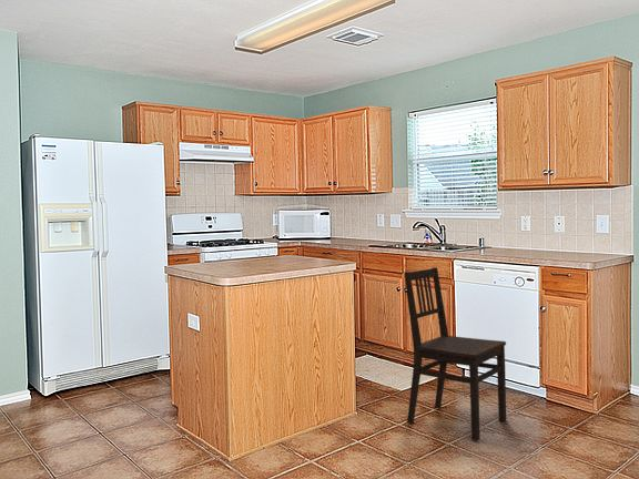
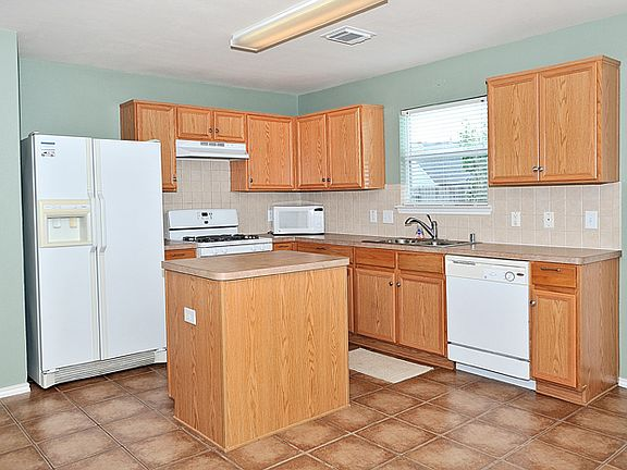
- dining chair (455, 346)
